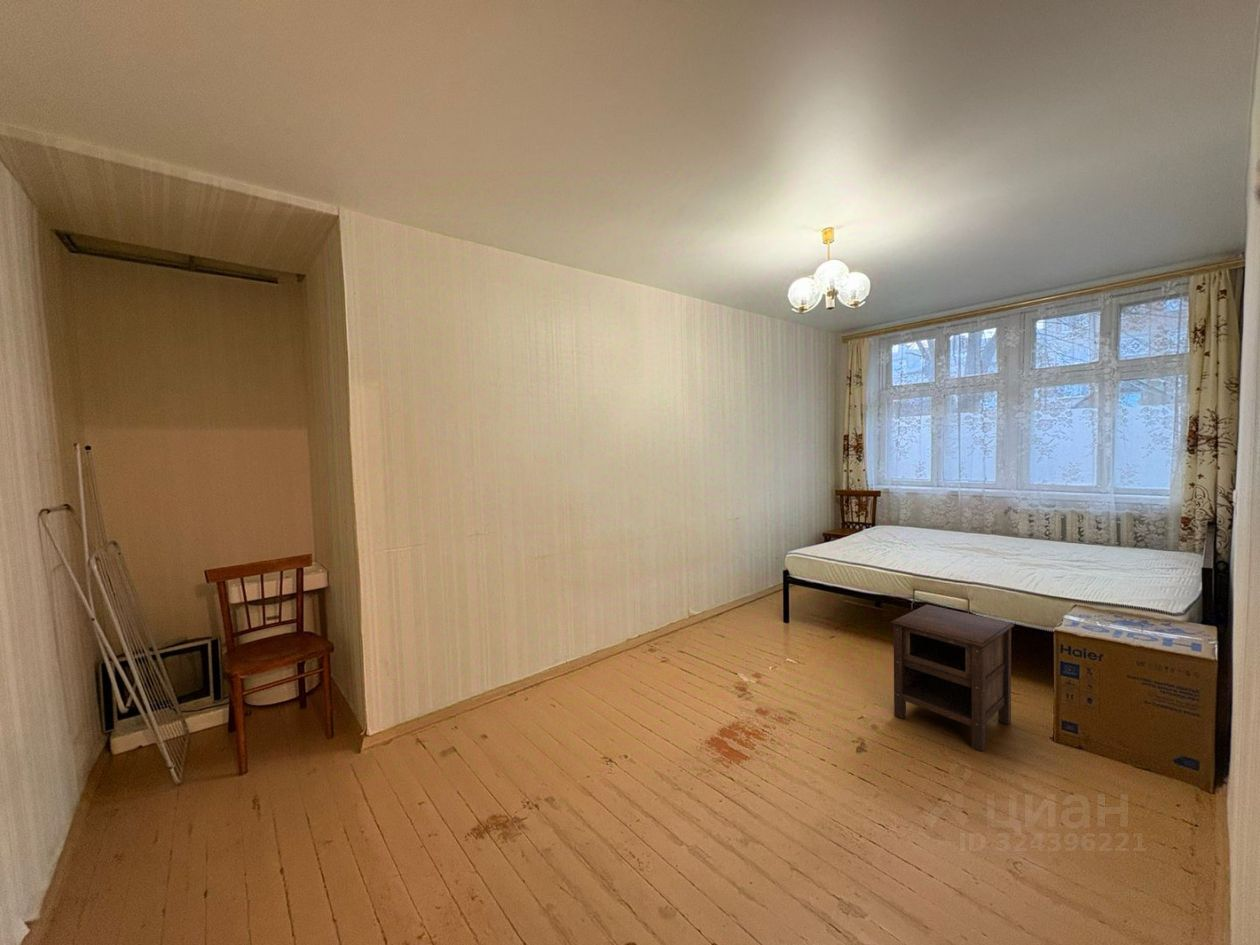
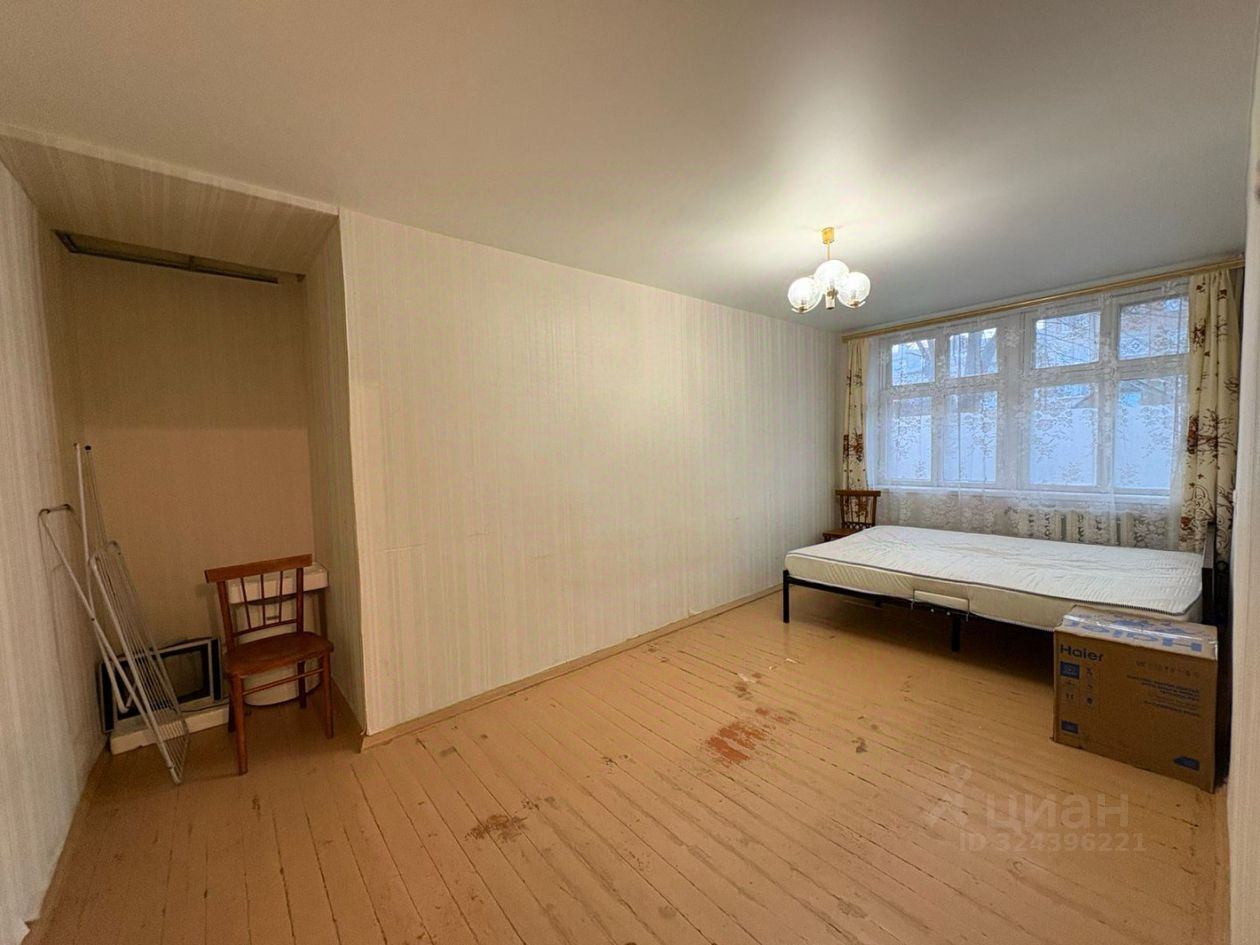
- nightstand (951, 670)
